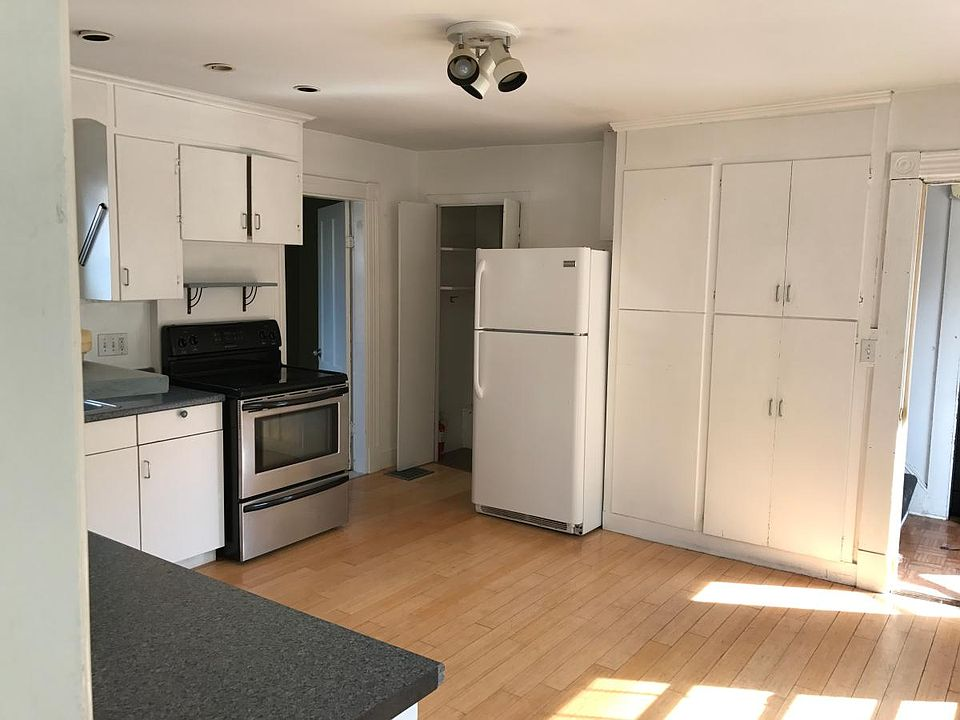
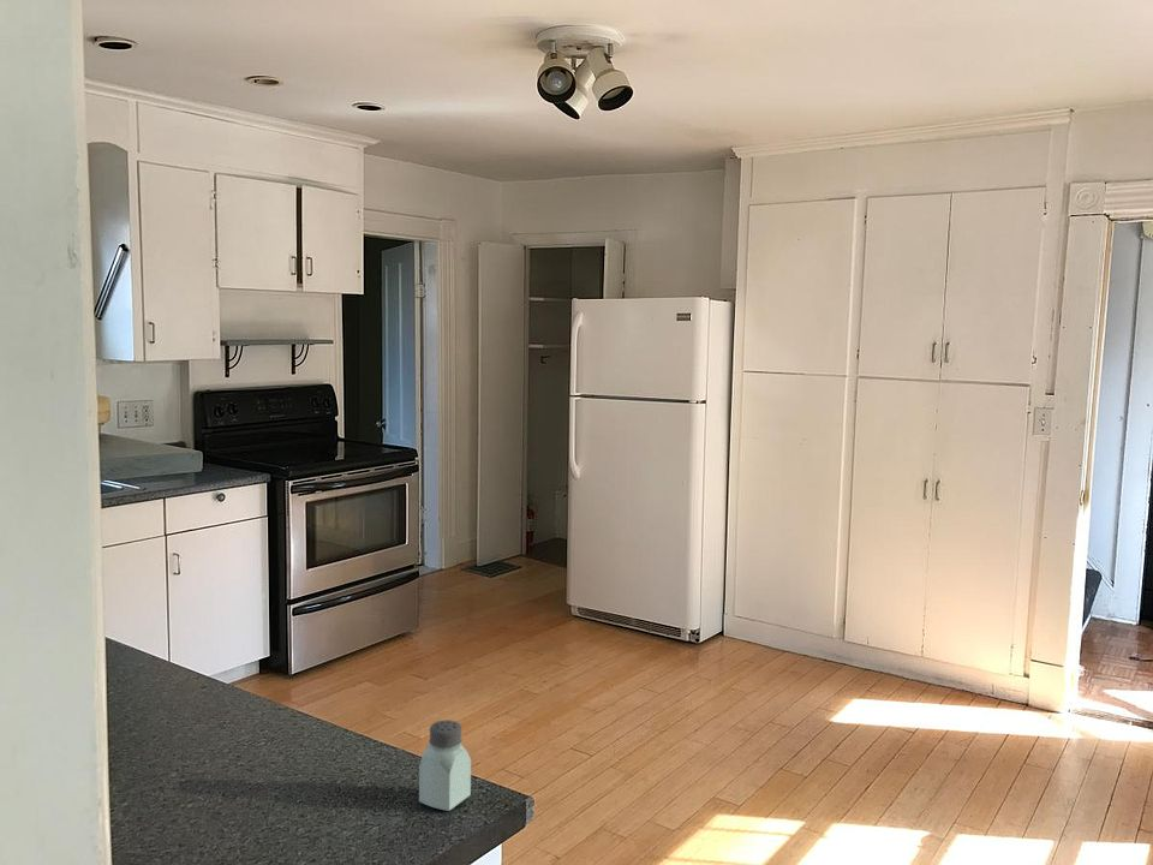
+ saltshaker (444, 763)
